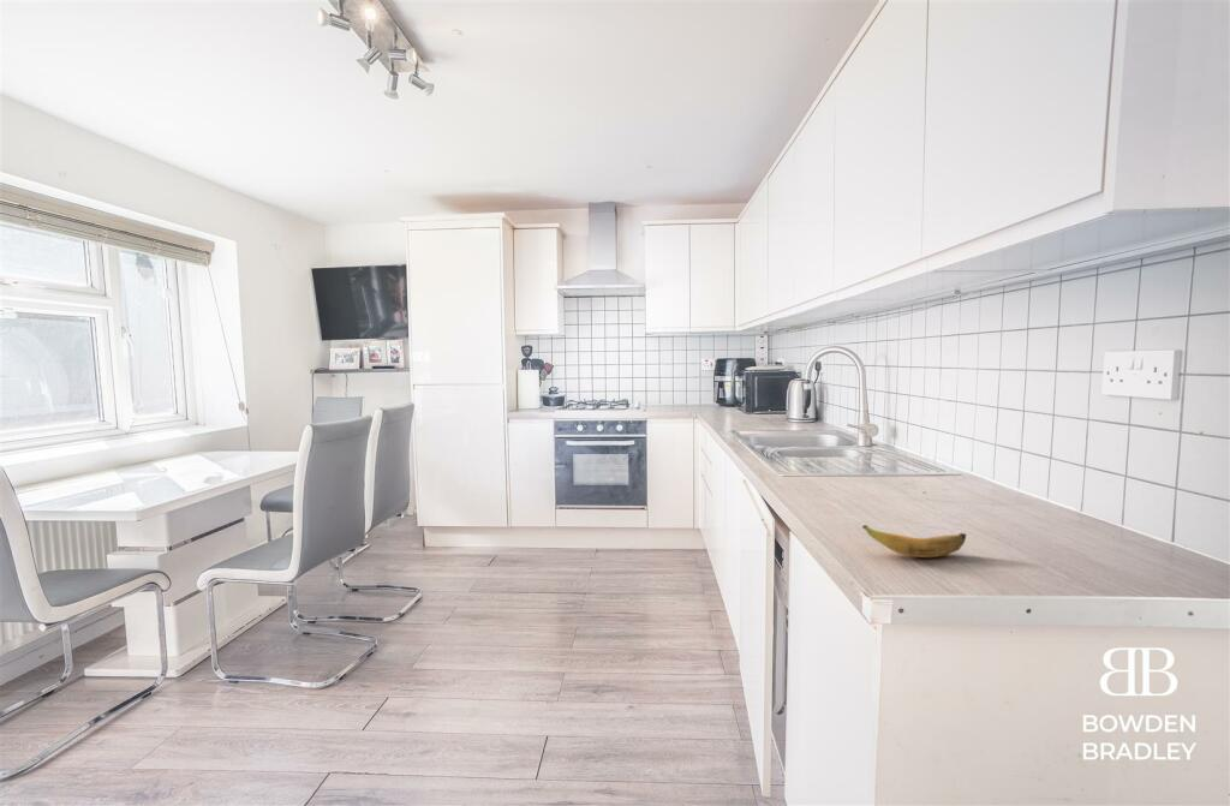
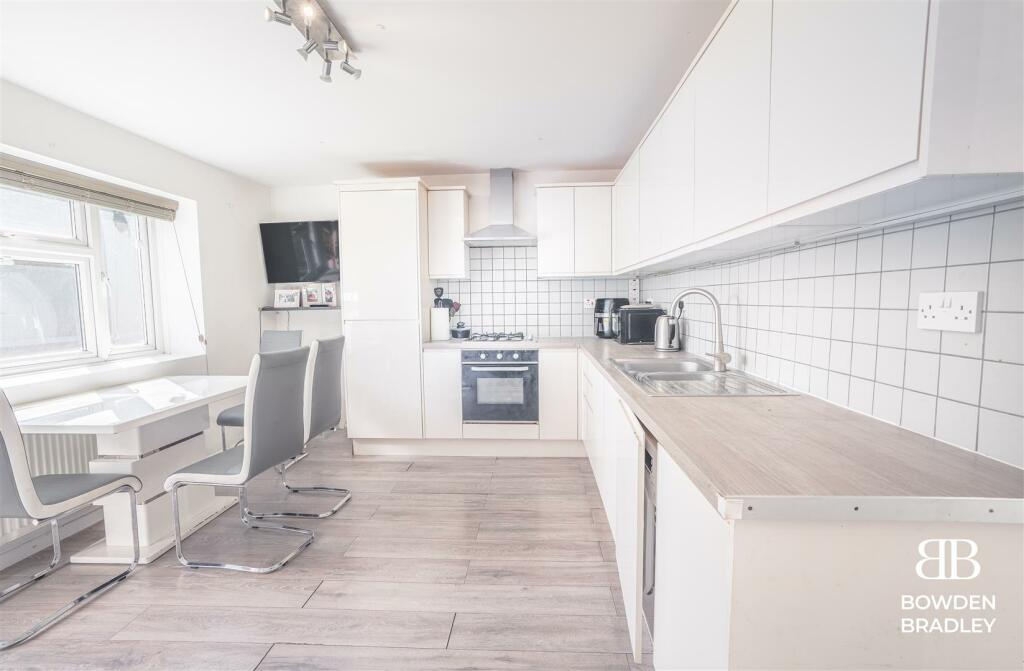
- banana (914, 538)
